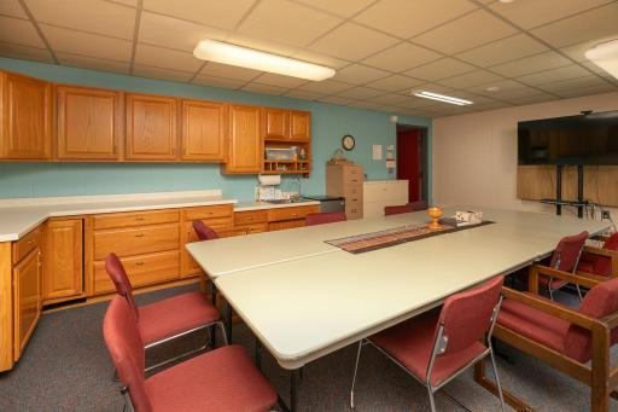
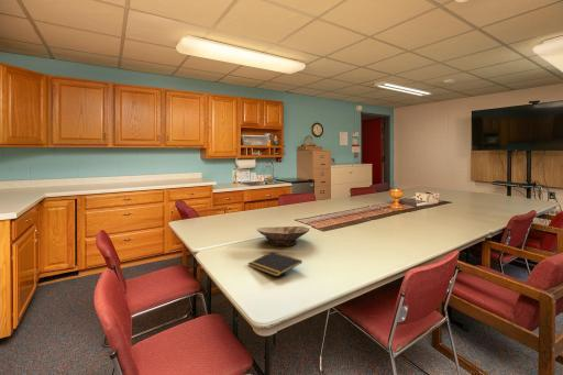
+ notepad (274, 263)
+ bowl (283, 235)
